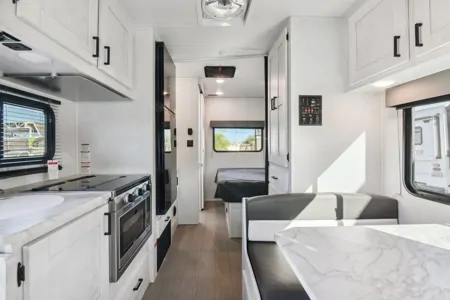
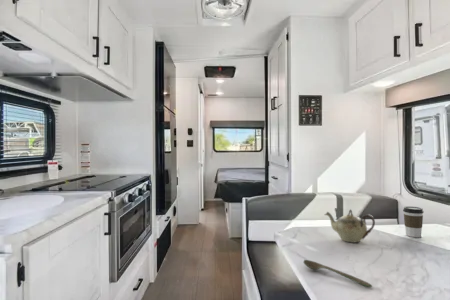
+ spoon (335, 272)
+ coffee cup (413, 221)
+ teapot (348, 224)
